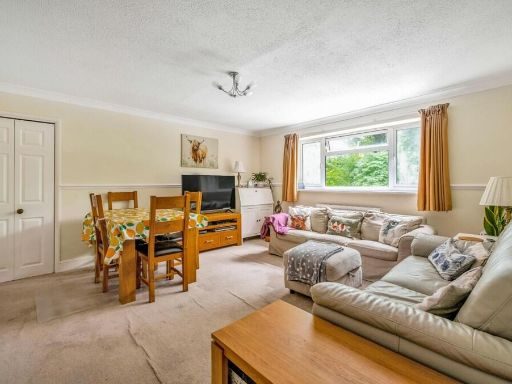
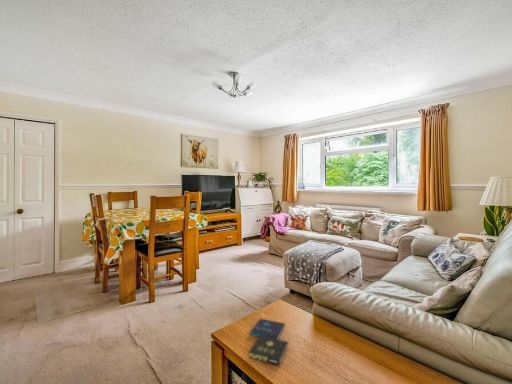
+ music album box set (268, 338)
